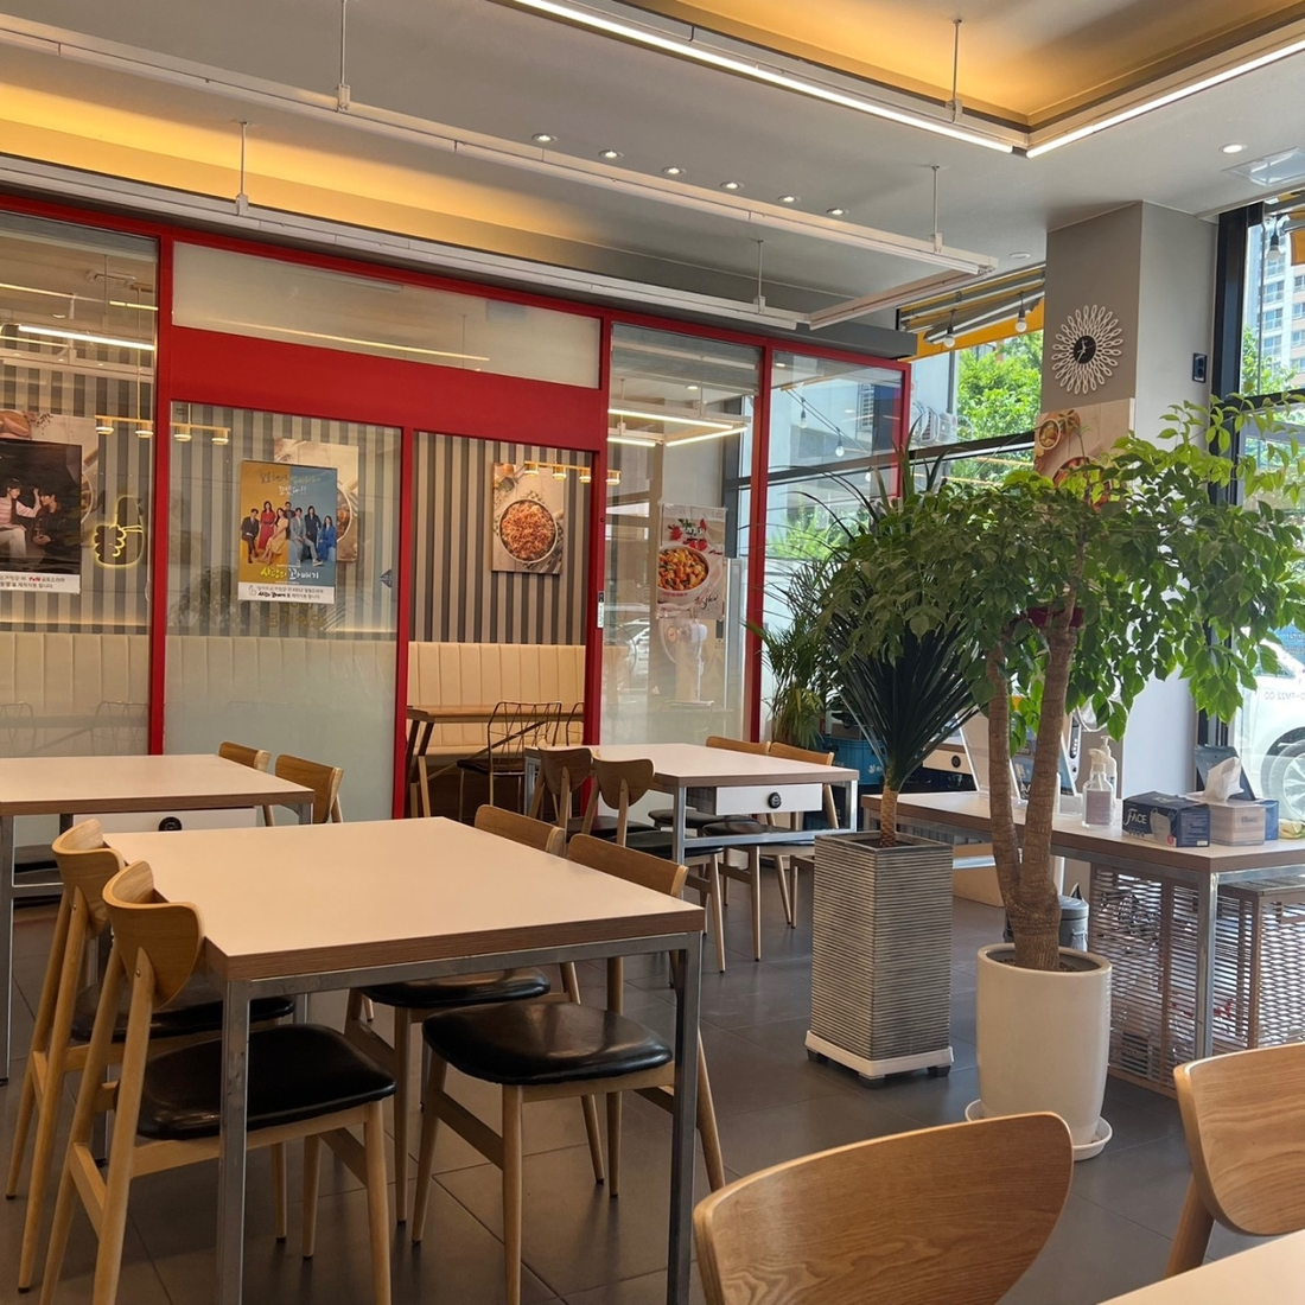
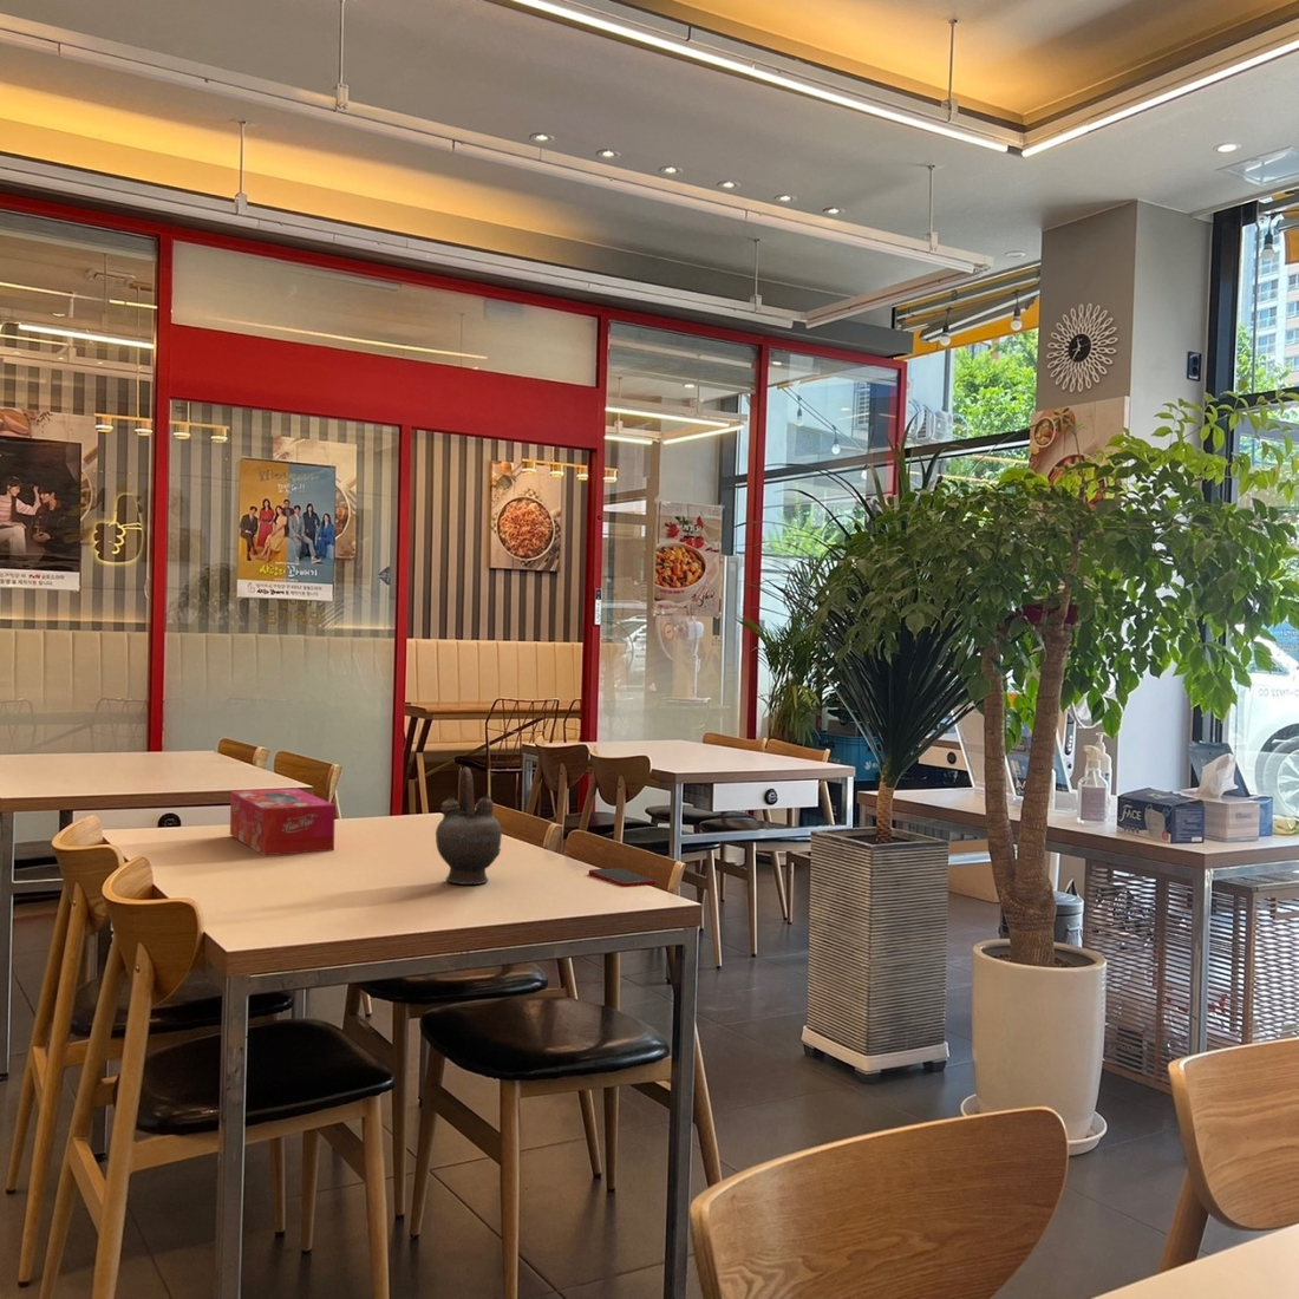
+ teapot (467, 823)
+ tissue box (280, 820)
+ cell phone (621, 878)
